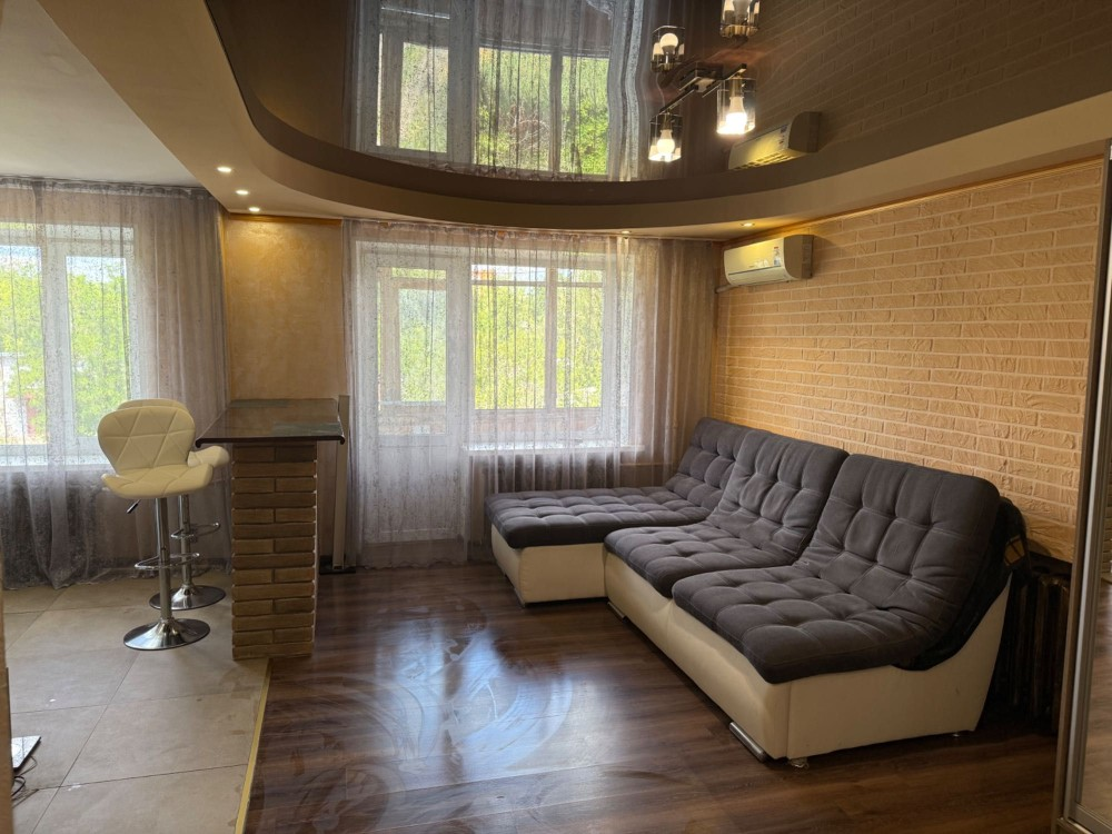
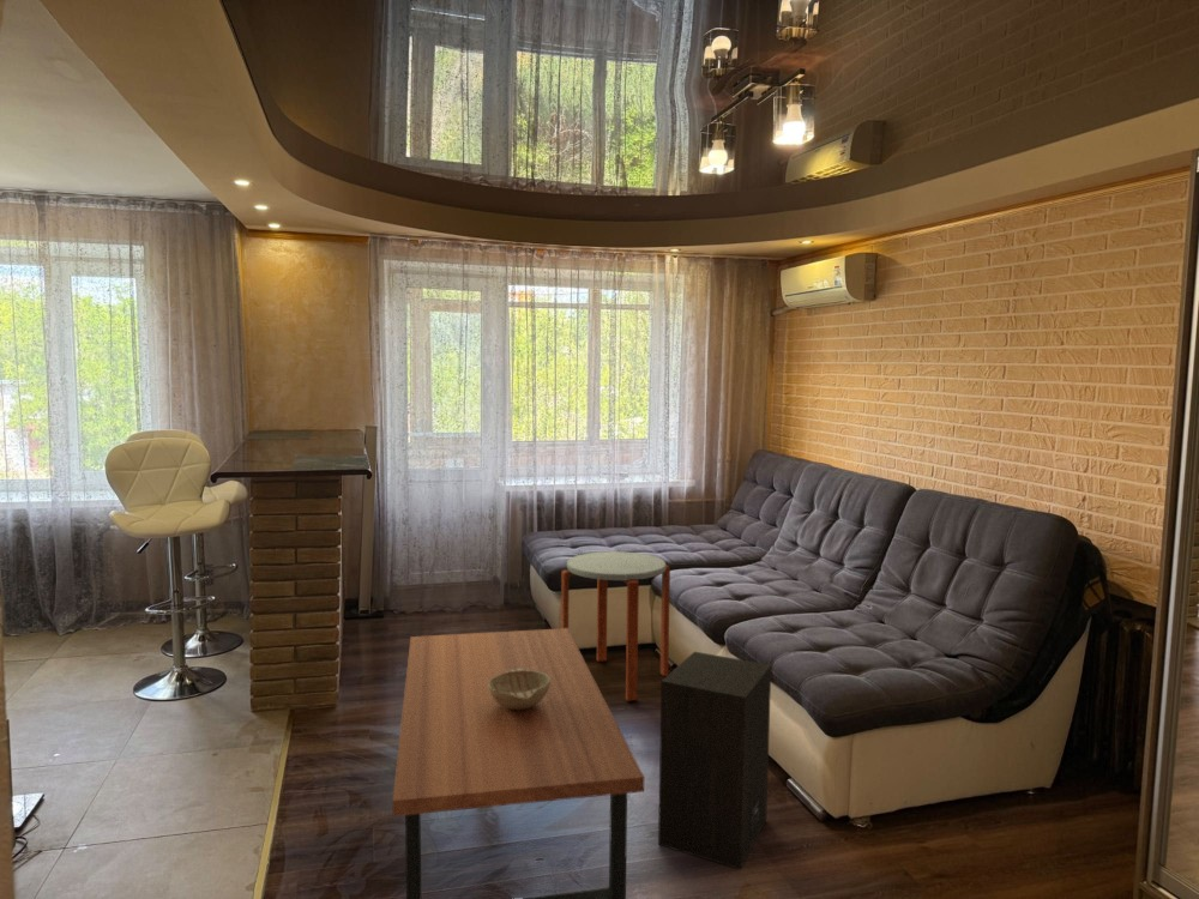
+ coffee table (502, 753)
+ decorative bowl (519, 690)
+ side table (605, 621)
+ speaker (716, 753)
